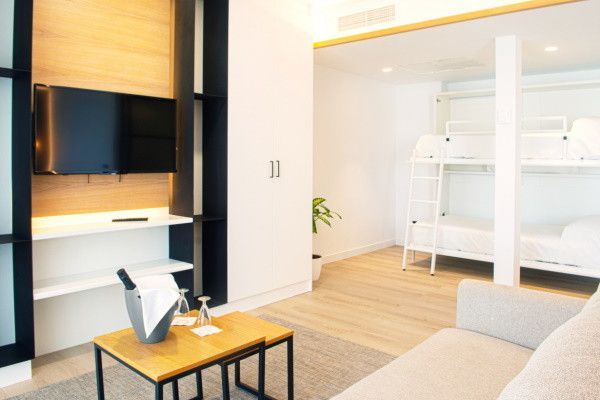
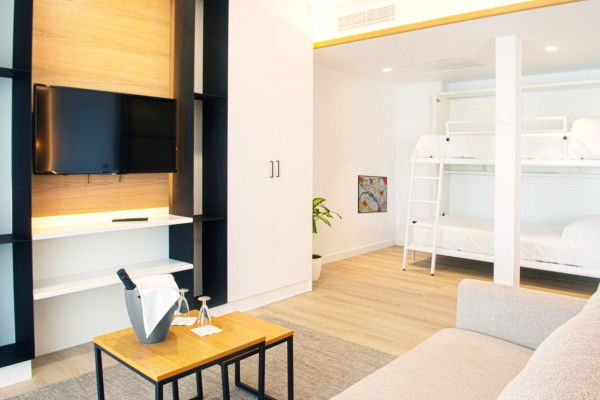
+ wall art (373, 194)
